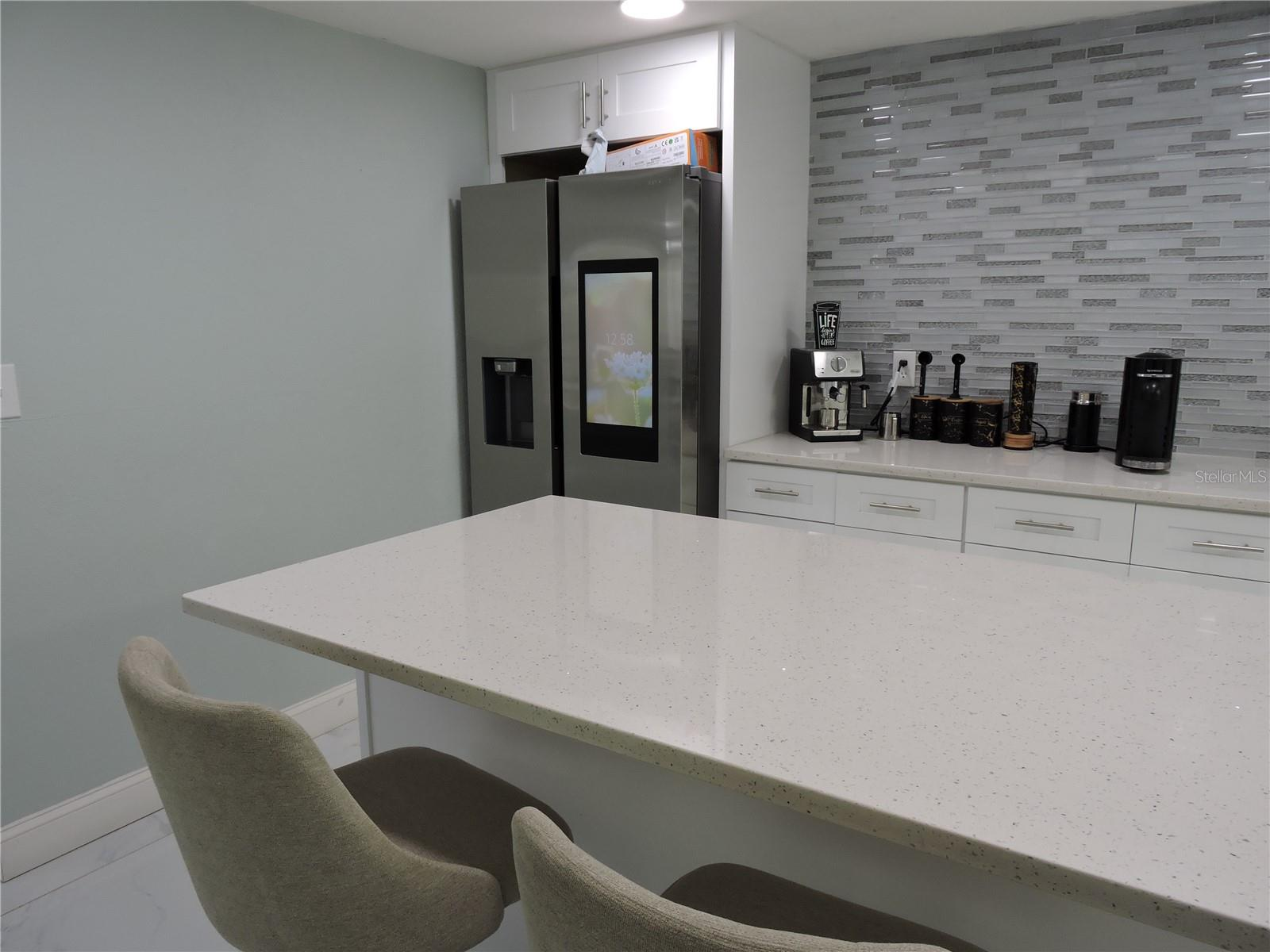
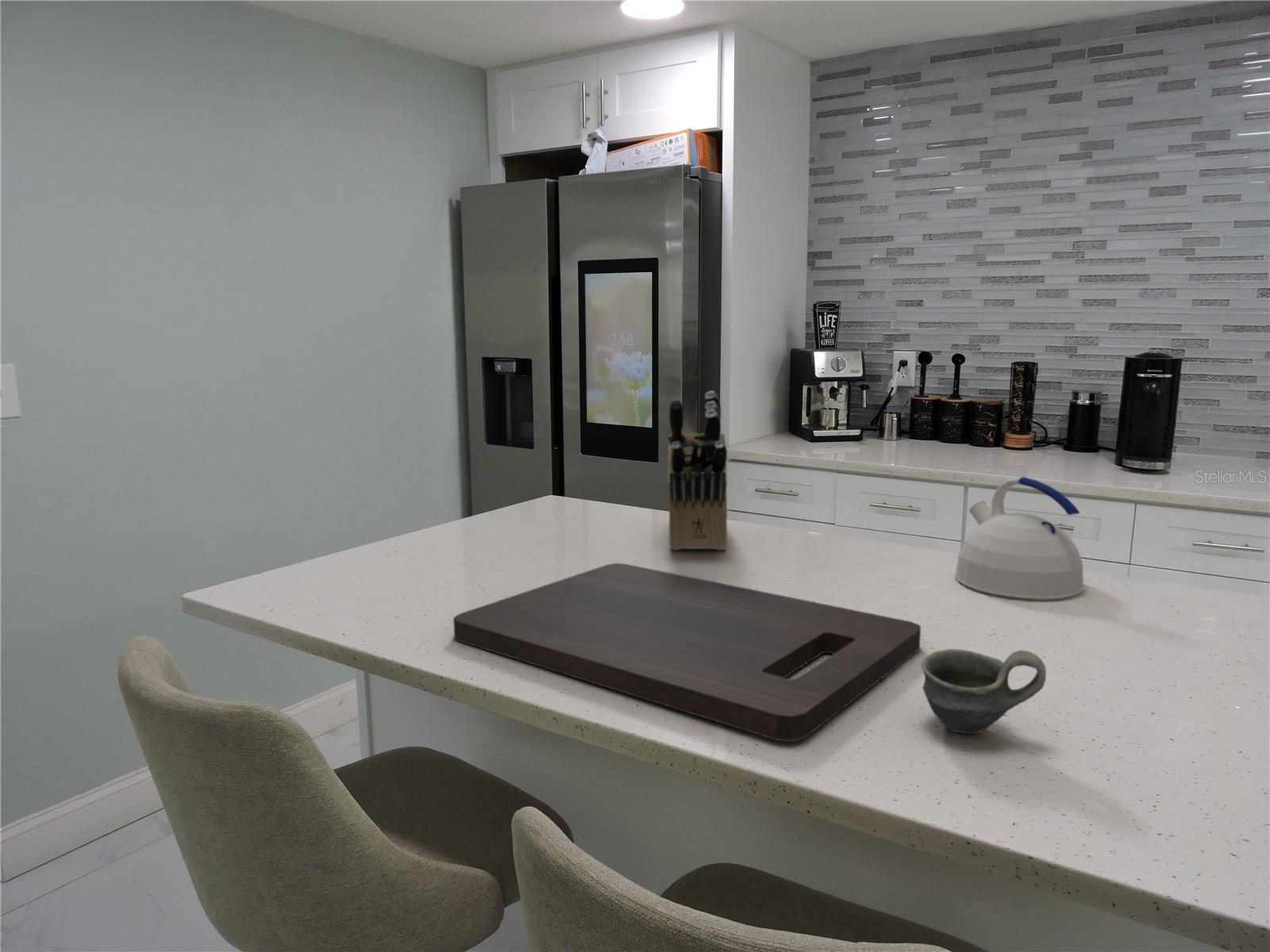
+ knife block (697, 465)
+ cutting board (683, 631)
+ kettle (1021, 530)
+ cup (974, 689)
